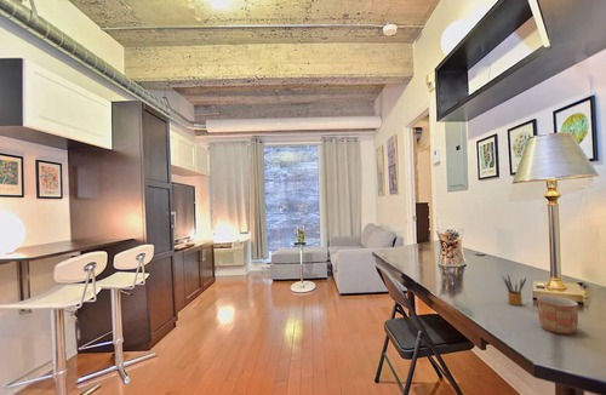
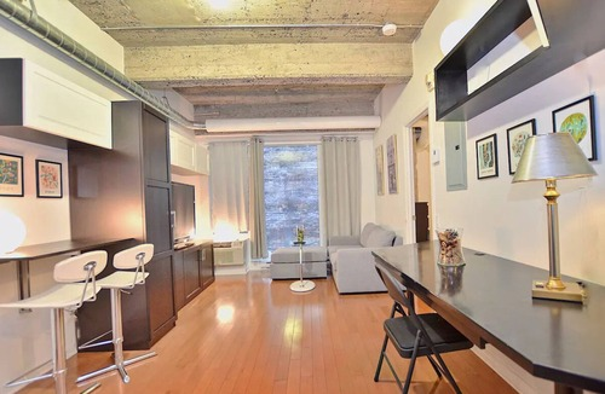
- pencil box (515, 290)
- mug (553, 313)
